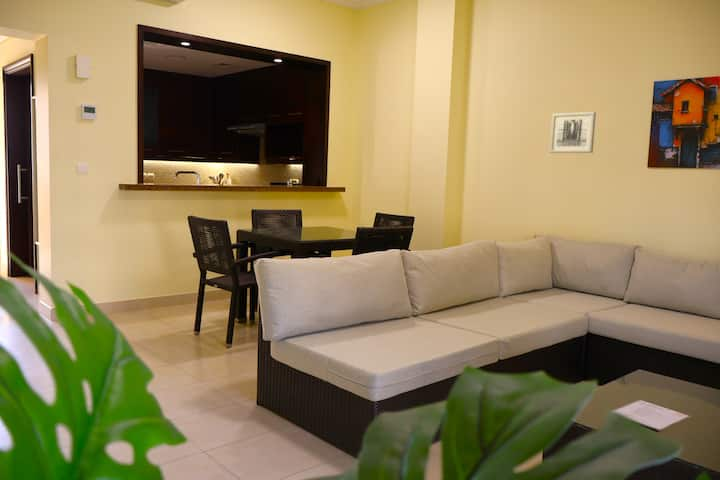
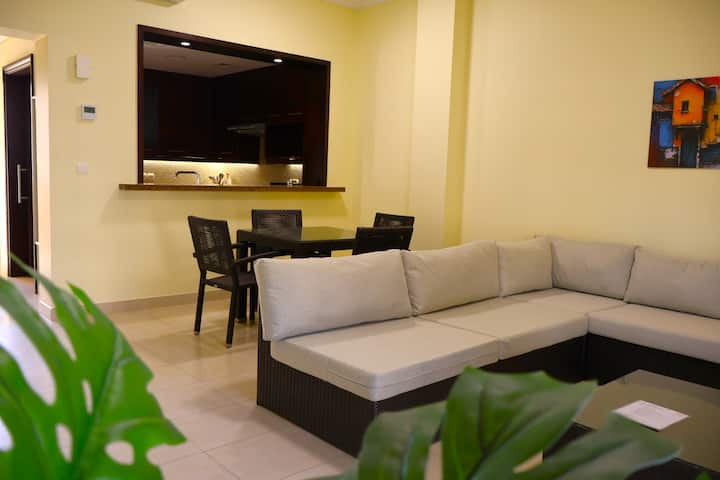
- wall art (572, 133)
